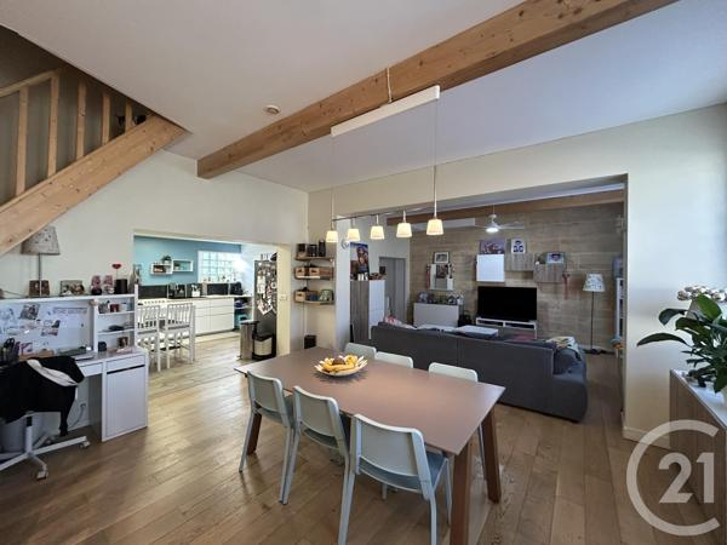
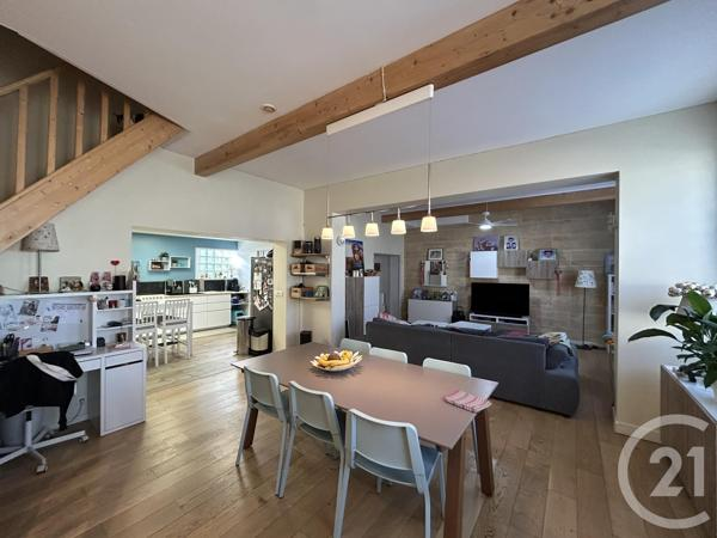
+ dish towel (466, 399)
